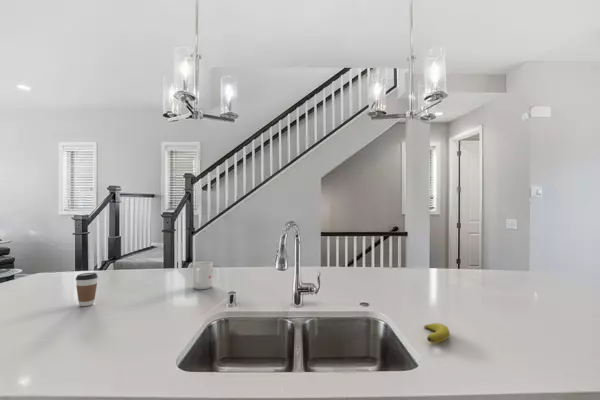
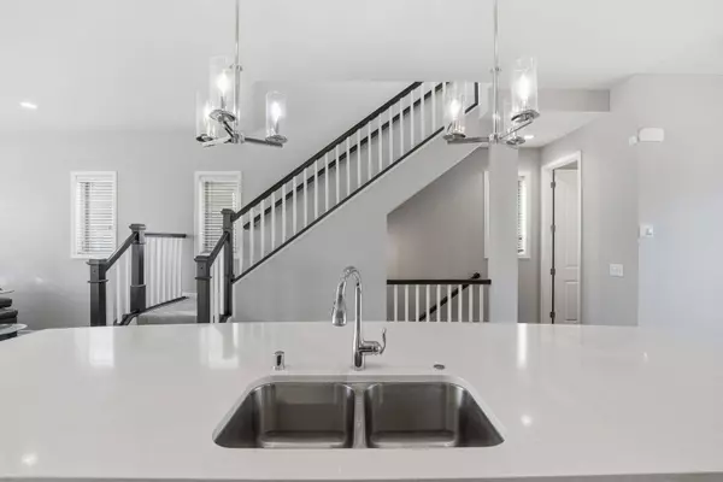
- mug (201, 276)
- banana (436, 331)
- coffee cup (86, 289)
